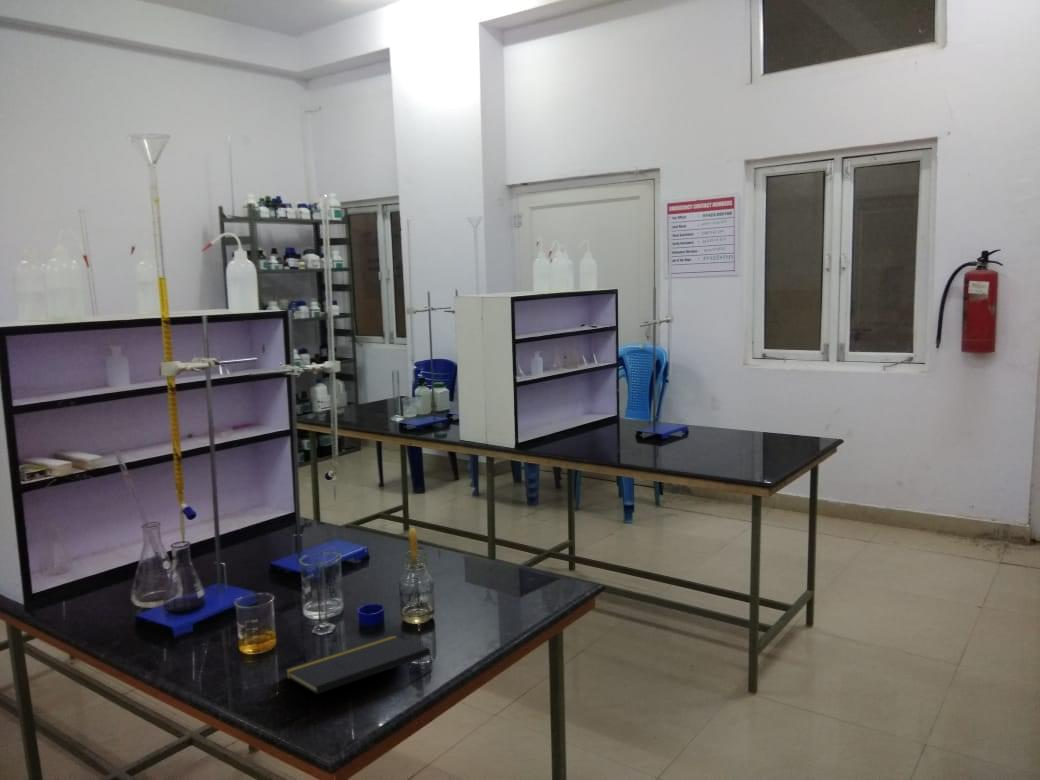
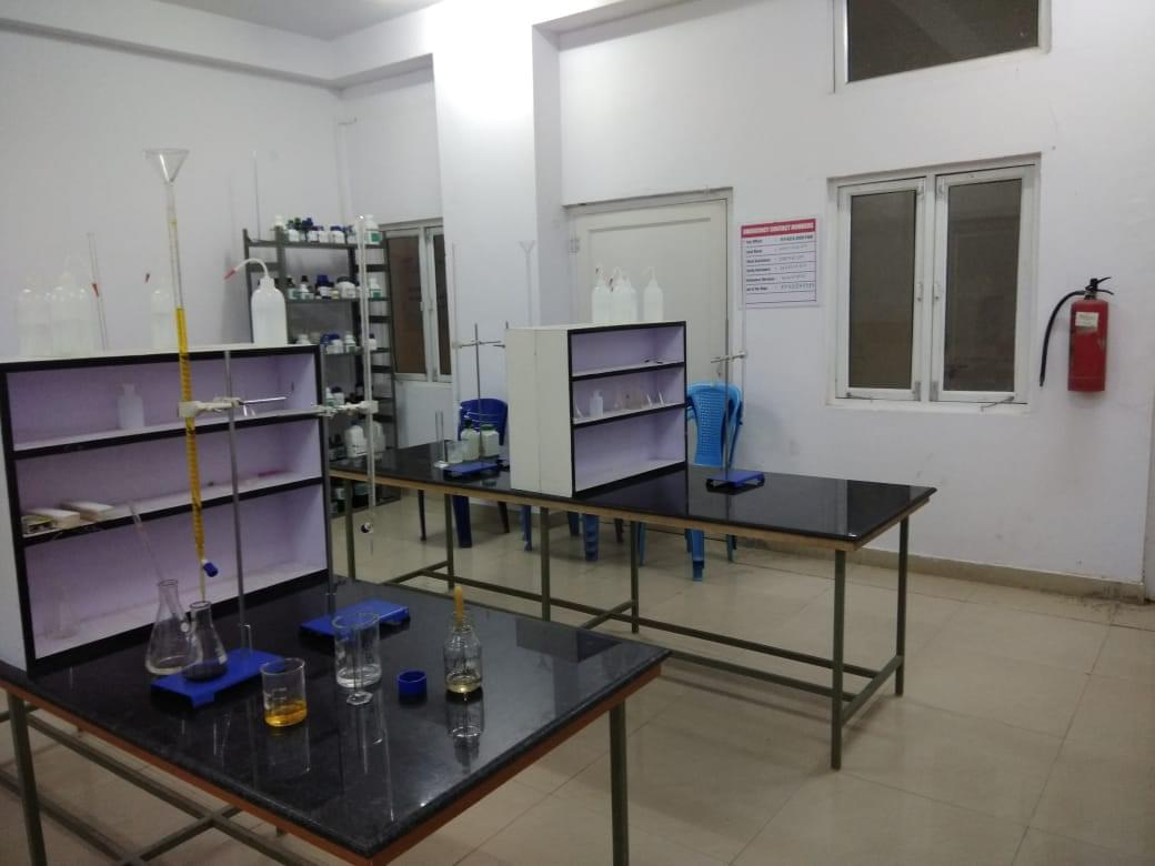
- notepad (357, 662)
